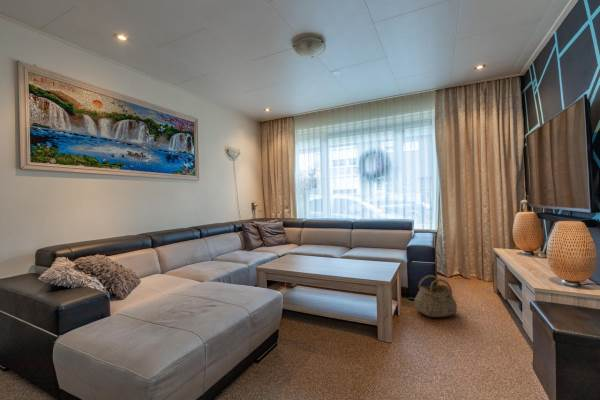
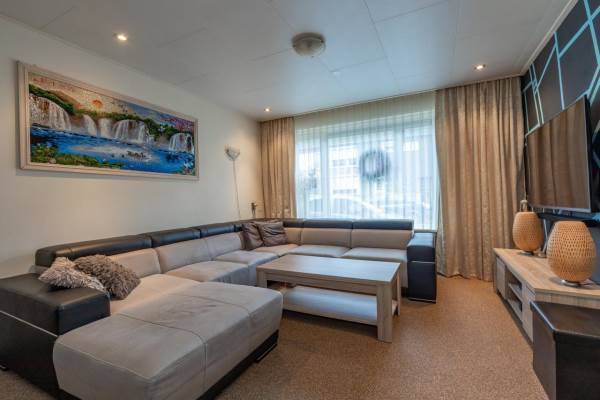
- basket (434, 295)
